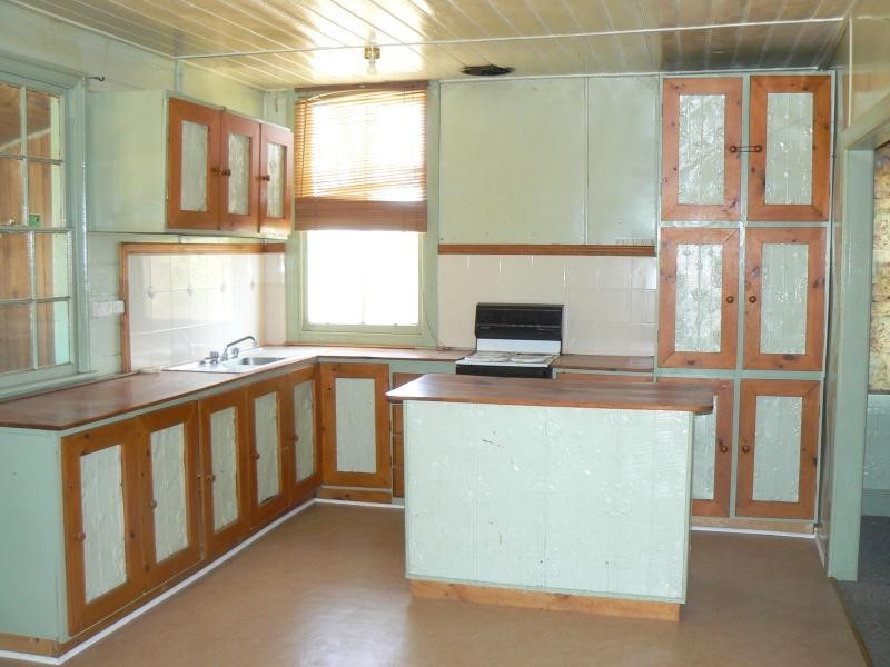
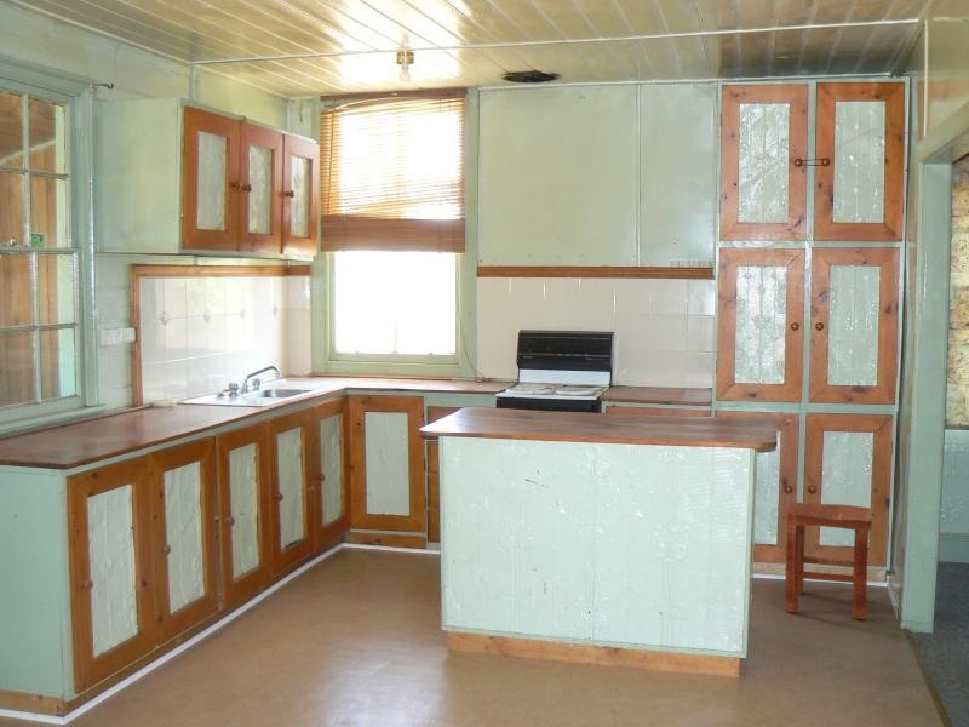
+ stool (827, 559)
